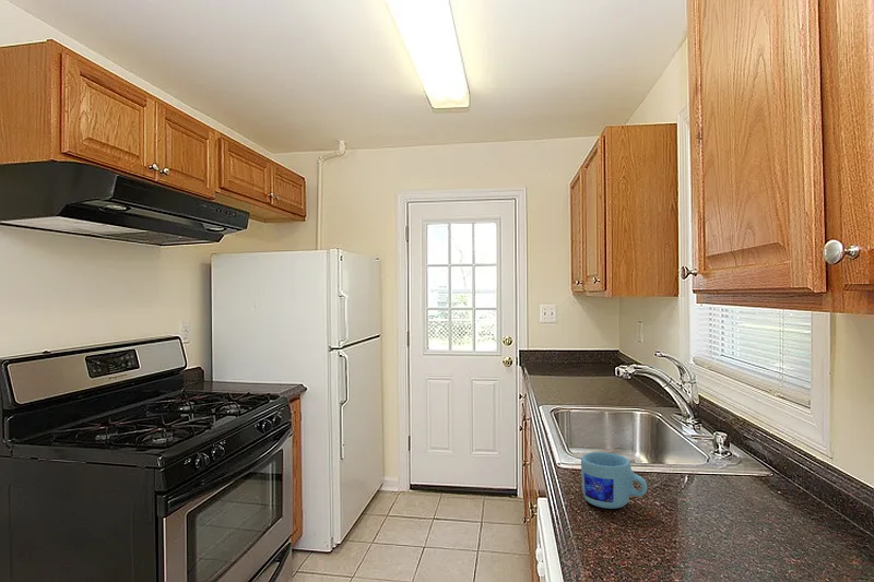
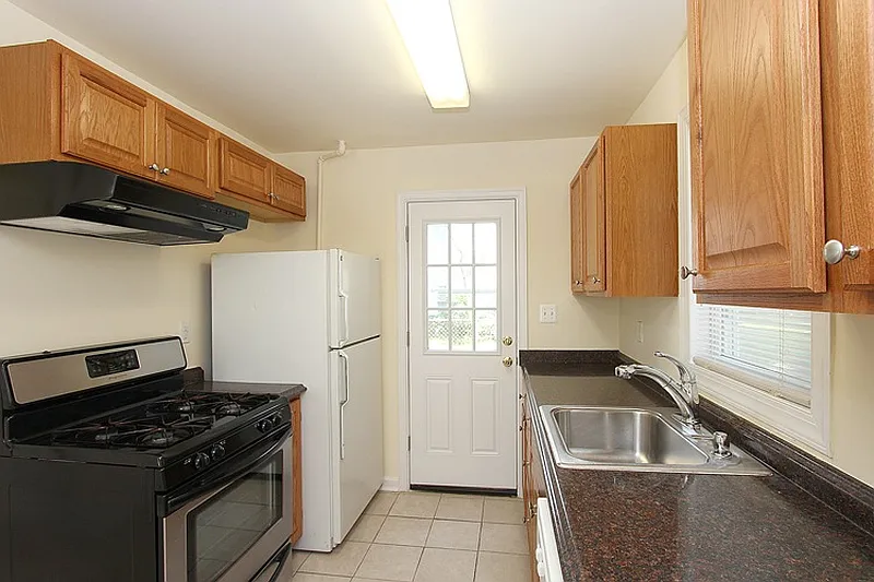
- mug (613, 483)
